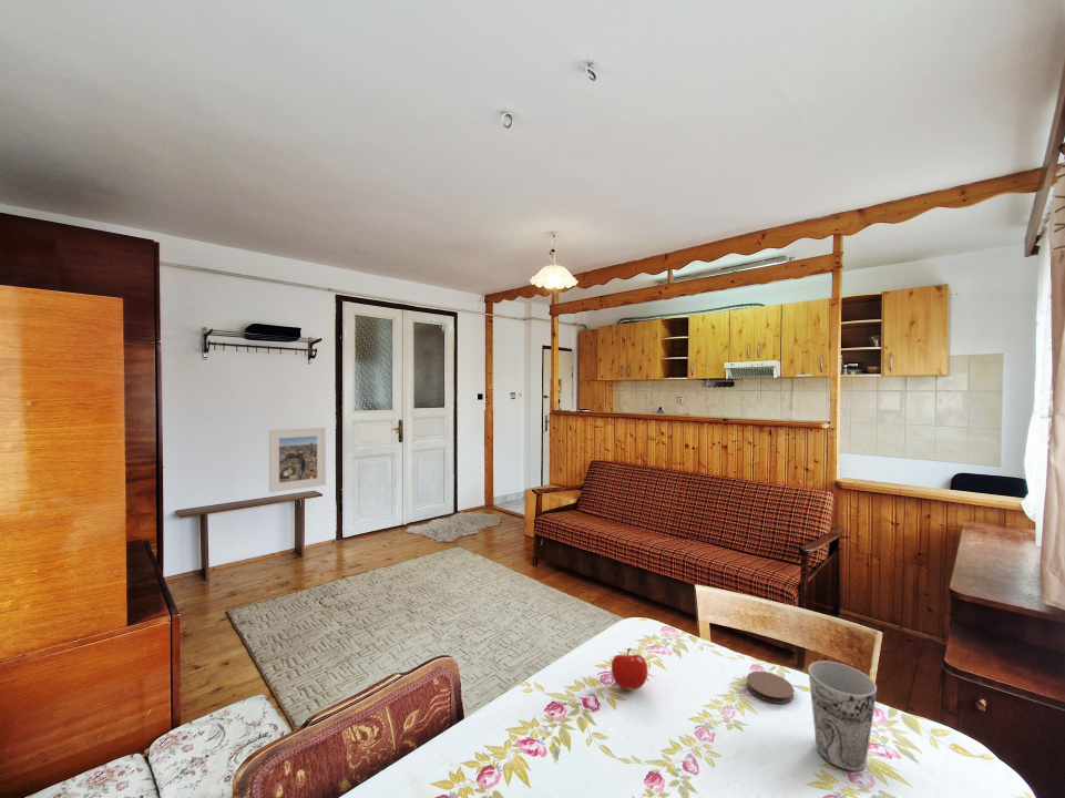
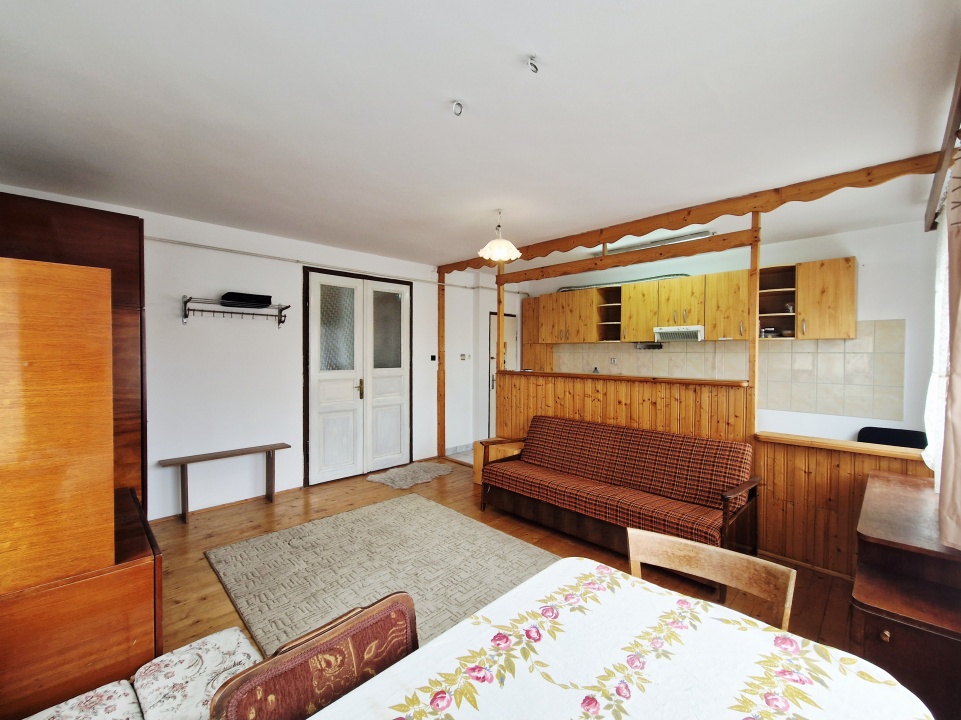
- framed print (298, 458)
- coaster (769, 686)
- fruit (628, 669)
- cup (840, 715)
